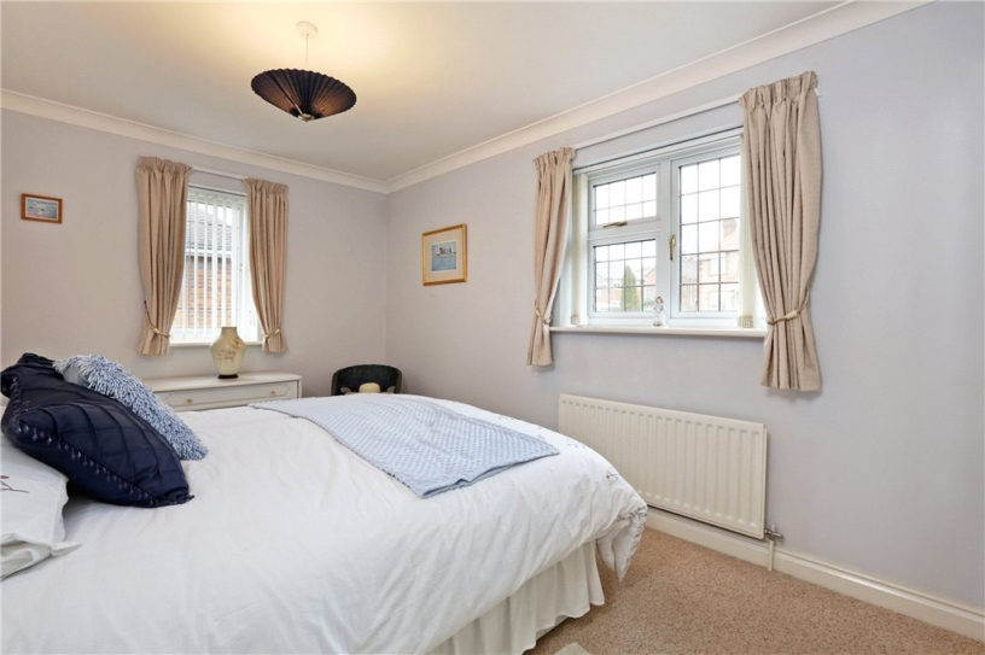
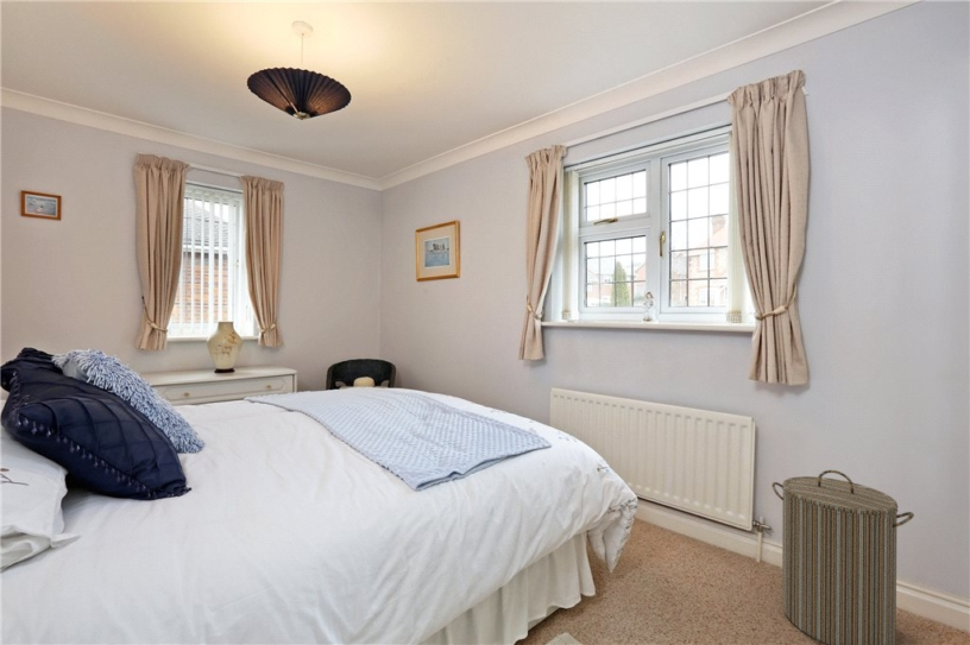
+ laundry hamper (836, 546)
